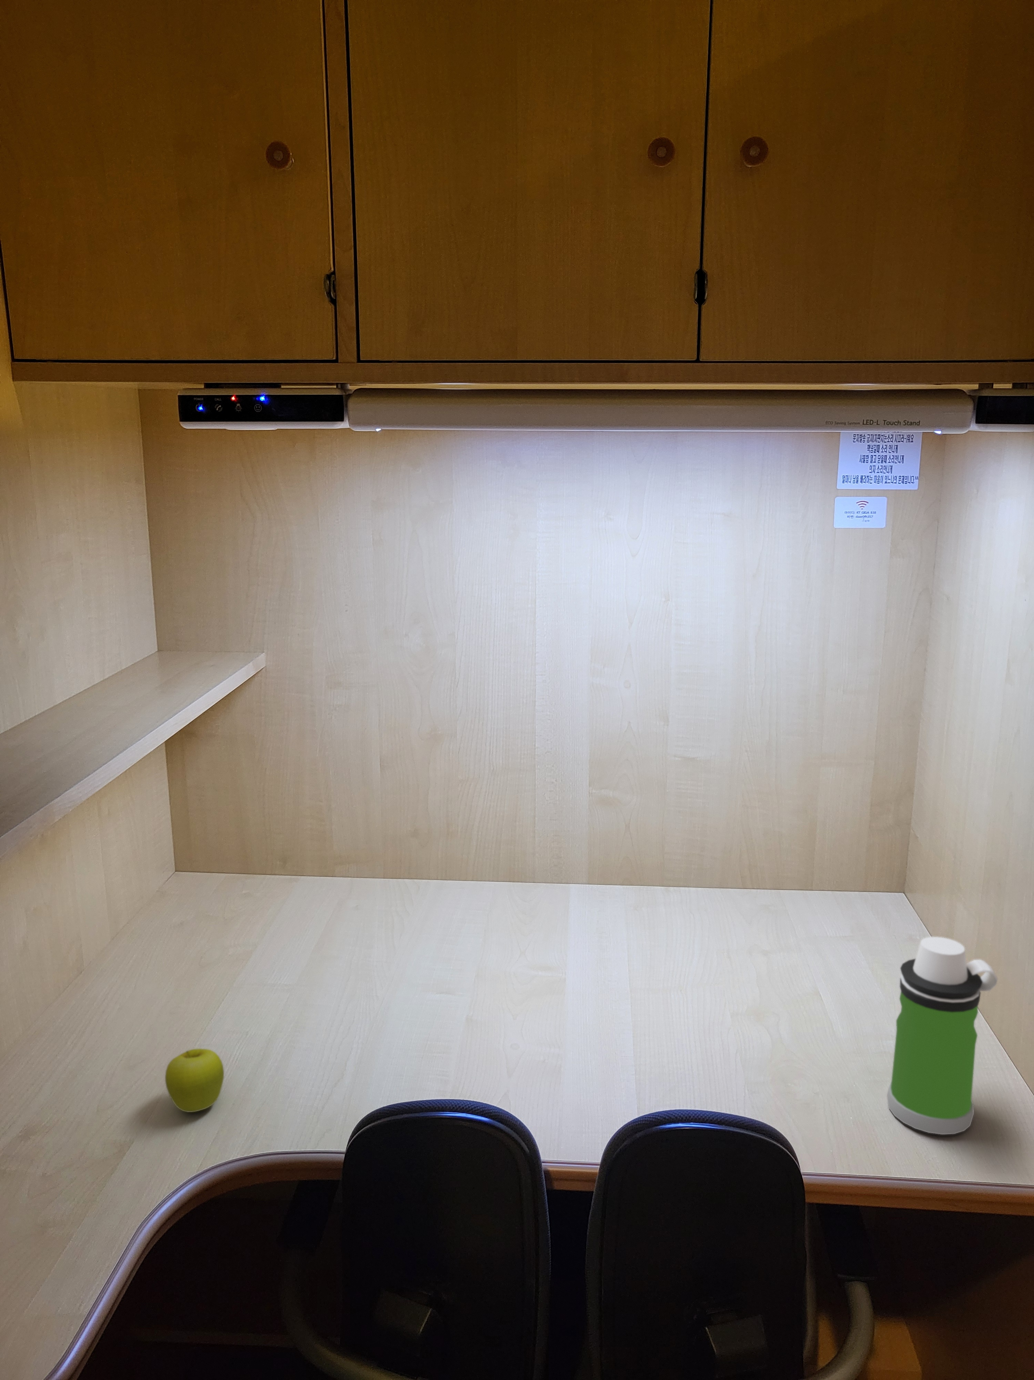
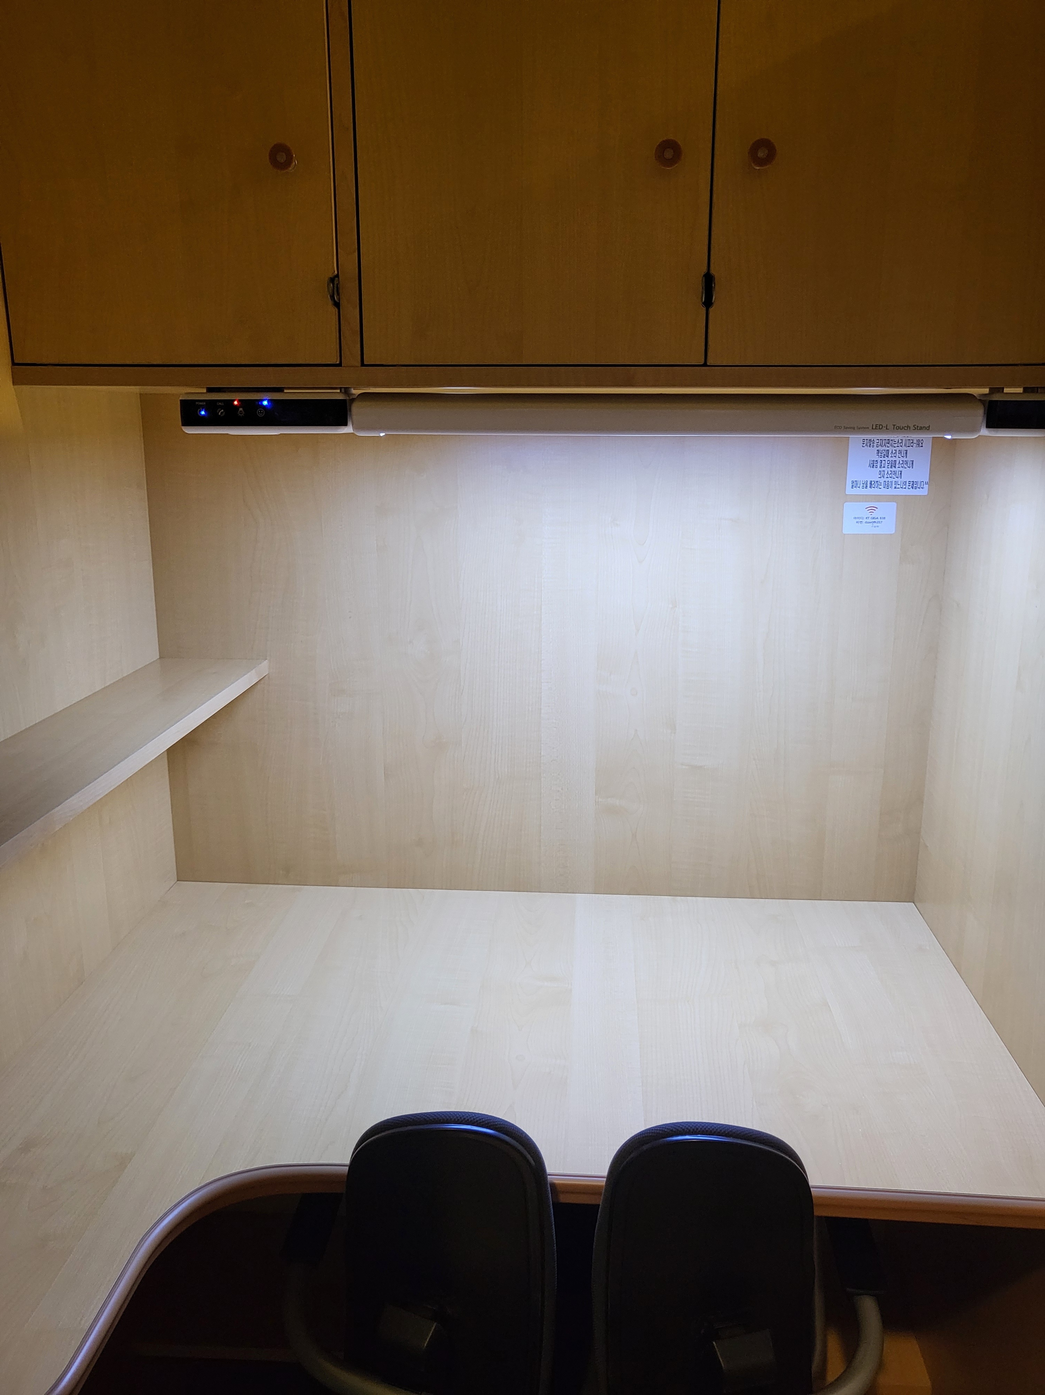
- fruit (194, 1079)
- water bottle (937, 1029)
